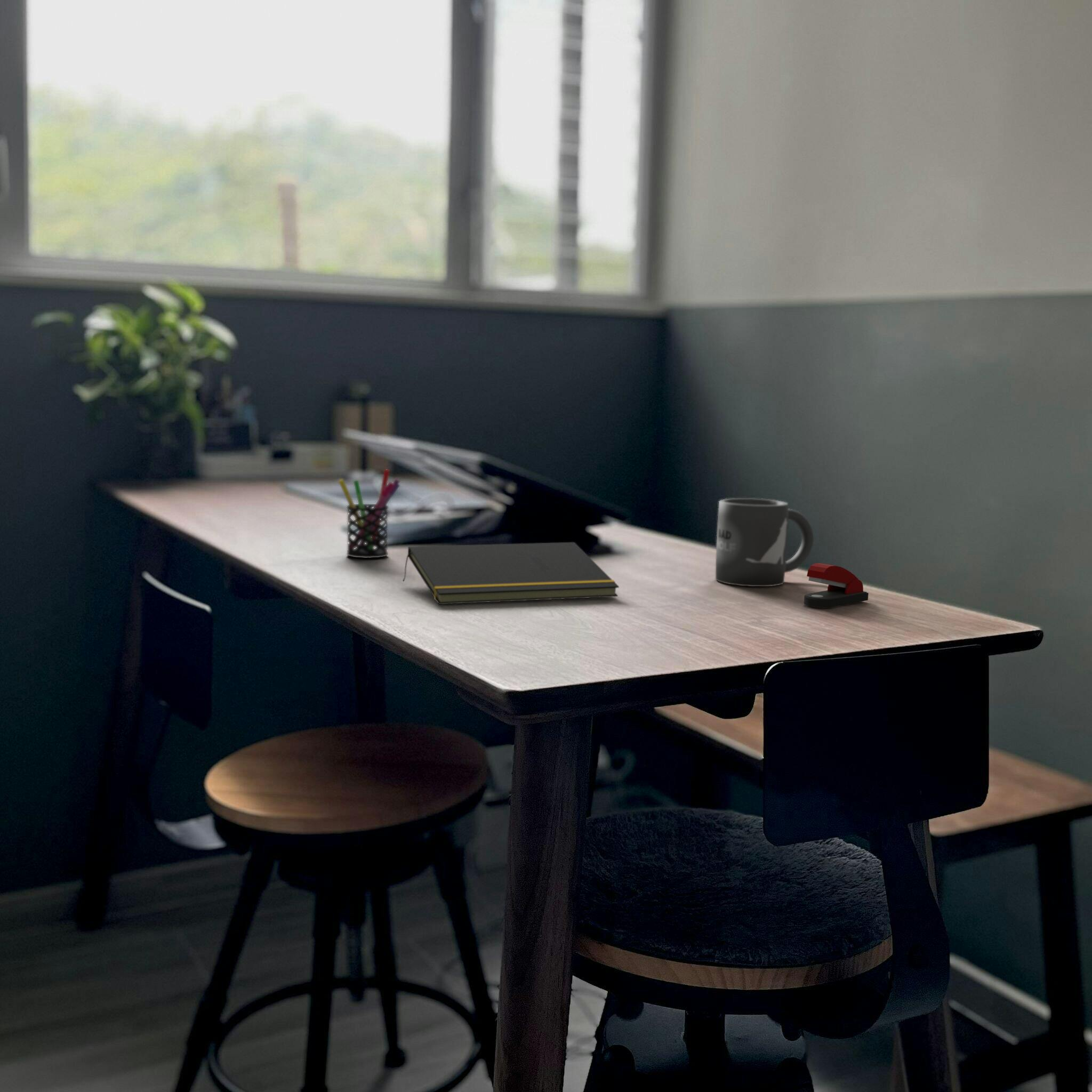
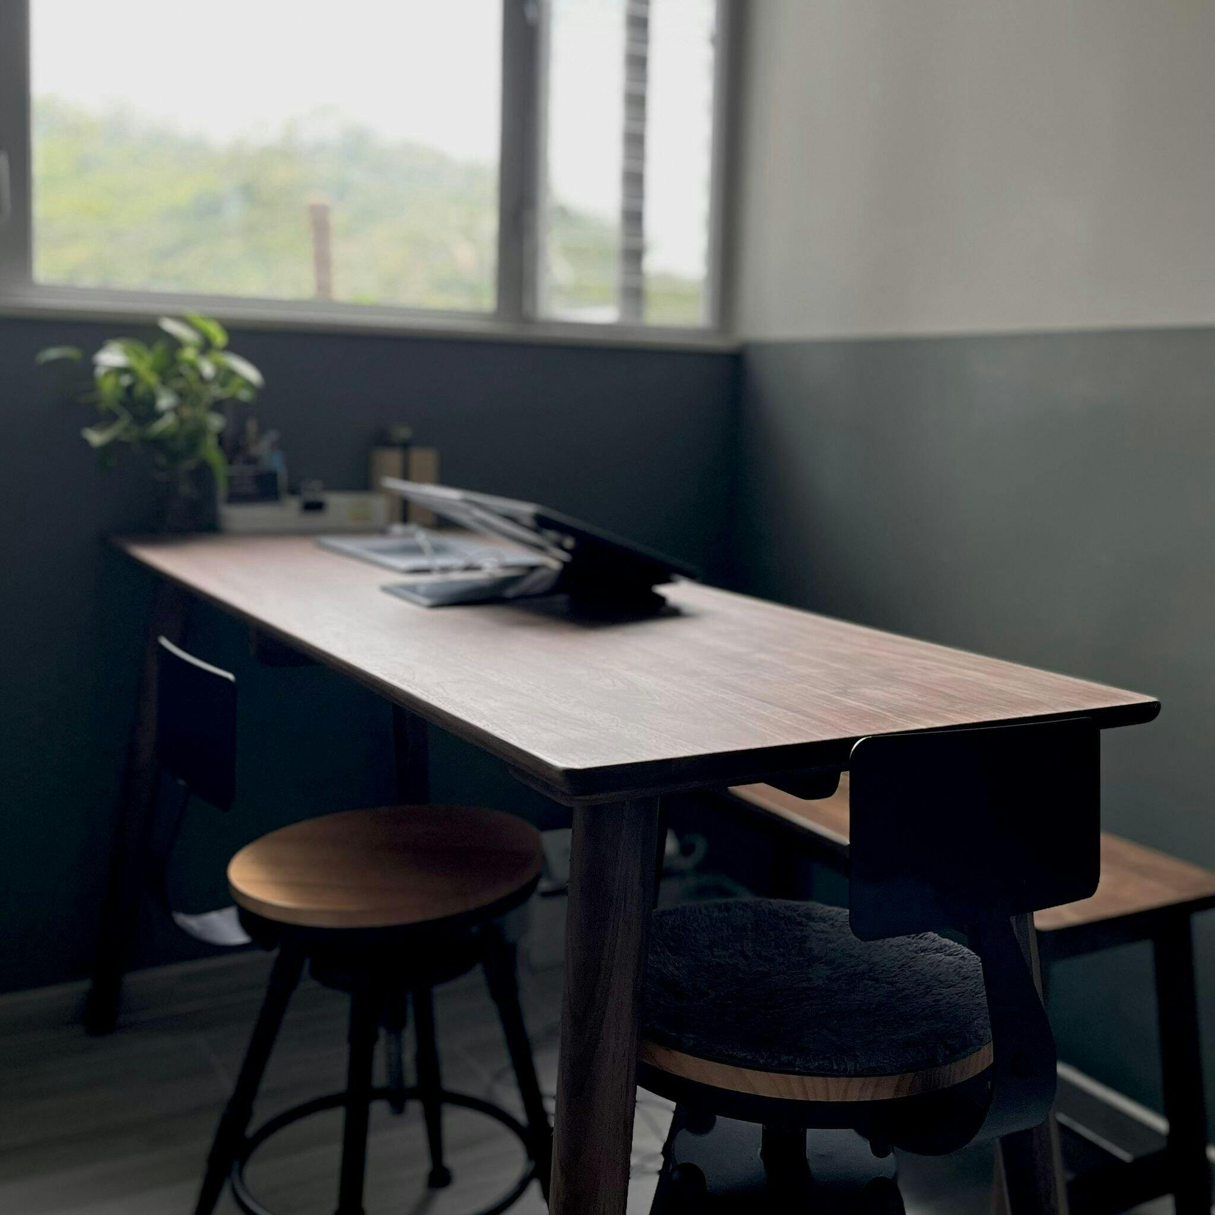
- stapler (834, 582)
- notepad (511, 571)
- pen holder (367, 512)
- mug (762, 541)
